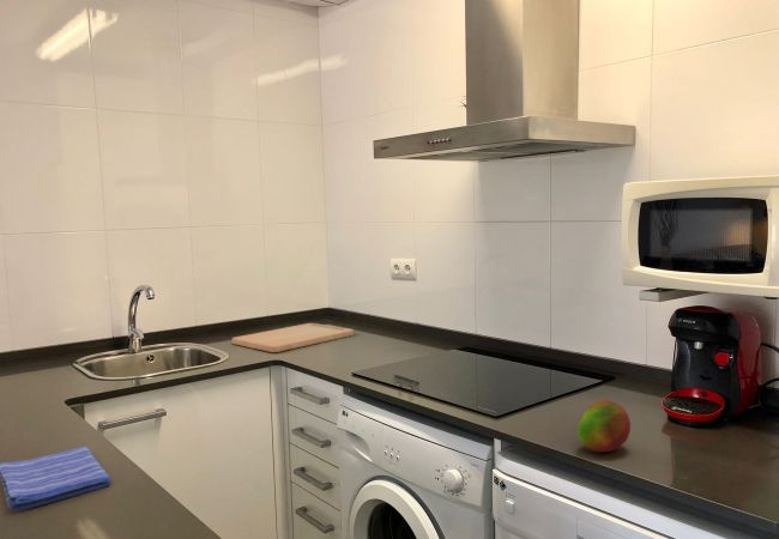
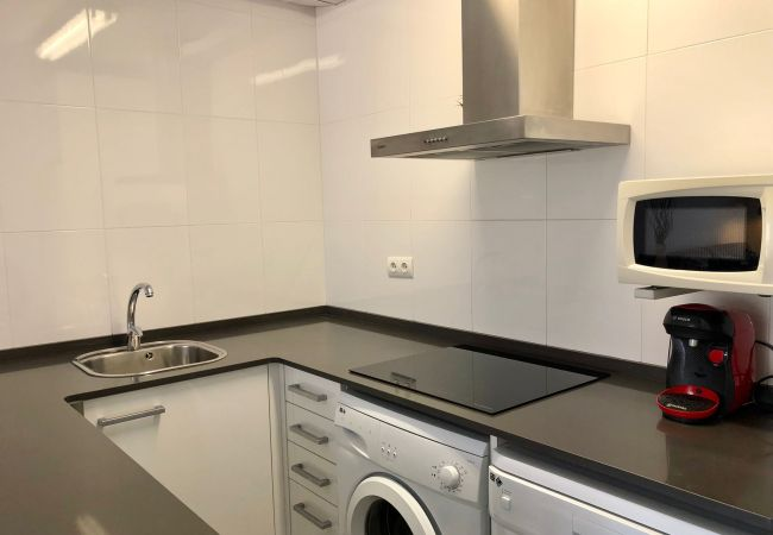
- cutting board (294, 335)
- fruit (603, 426)
- dish towel (52, 473)
